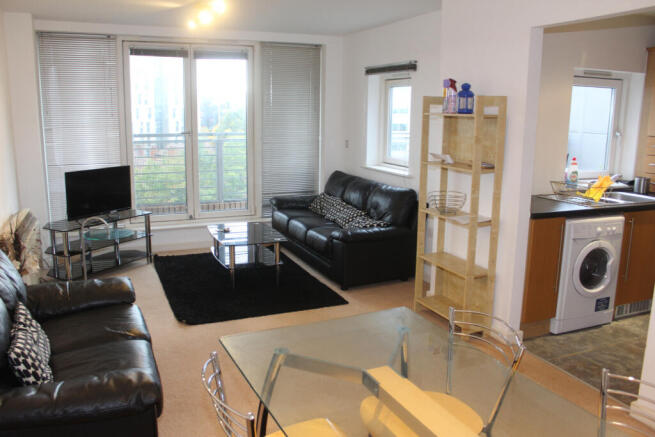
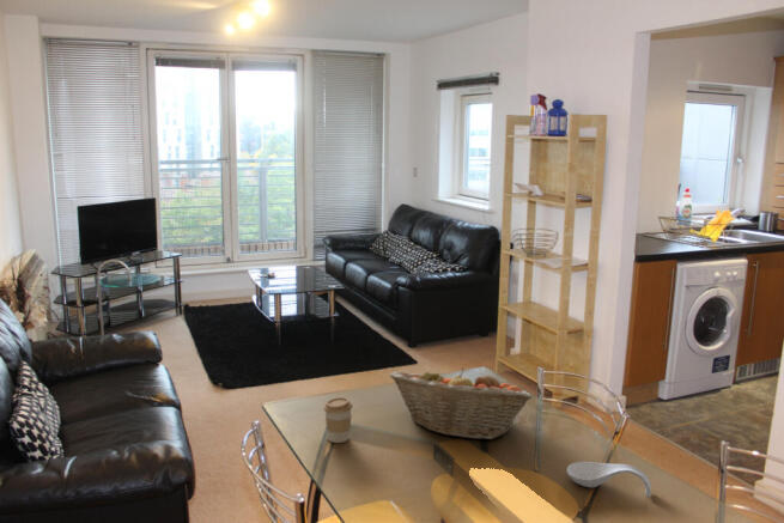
+ coffee cup (338, 419)
+ spoon rest (608, 474)
+ fruit basket (458, 395)
